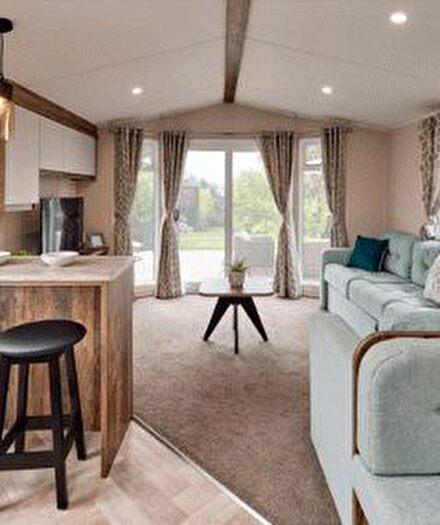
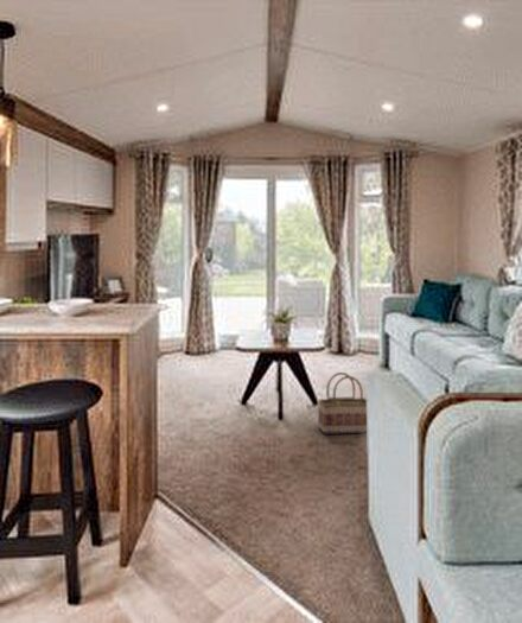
+ basket (344, 401)
